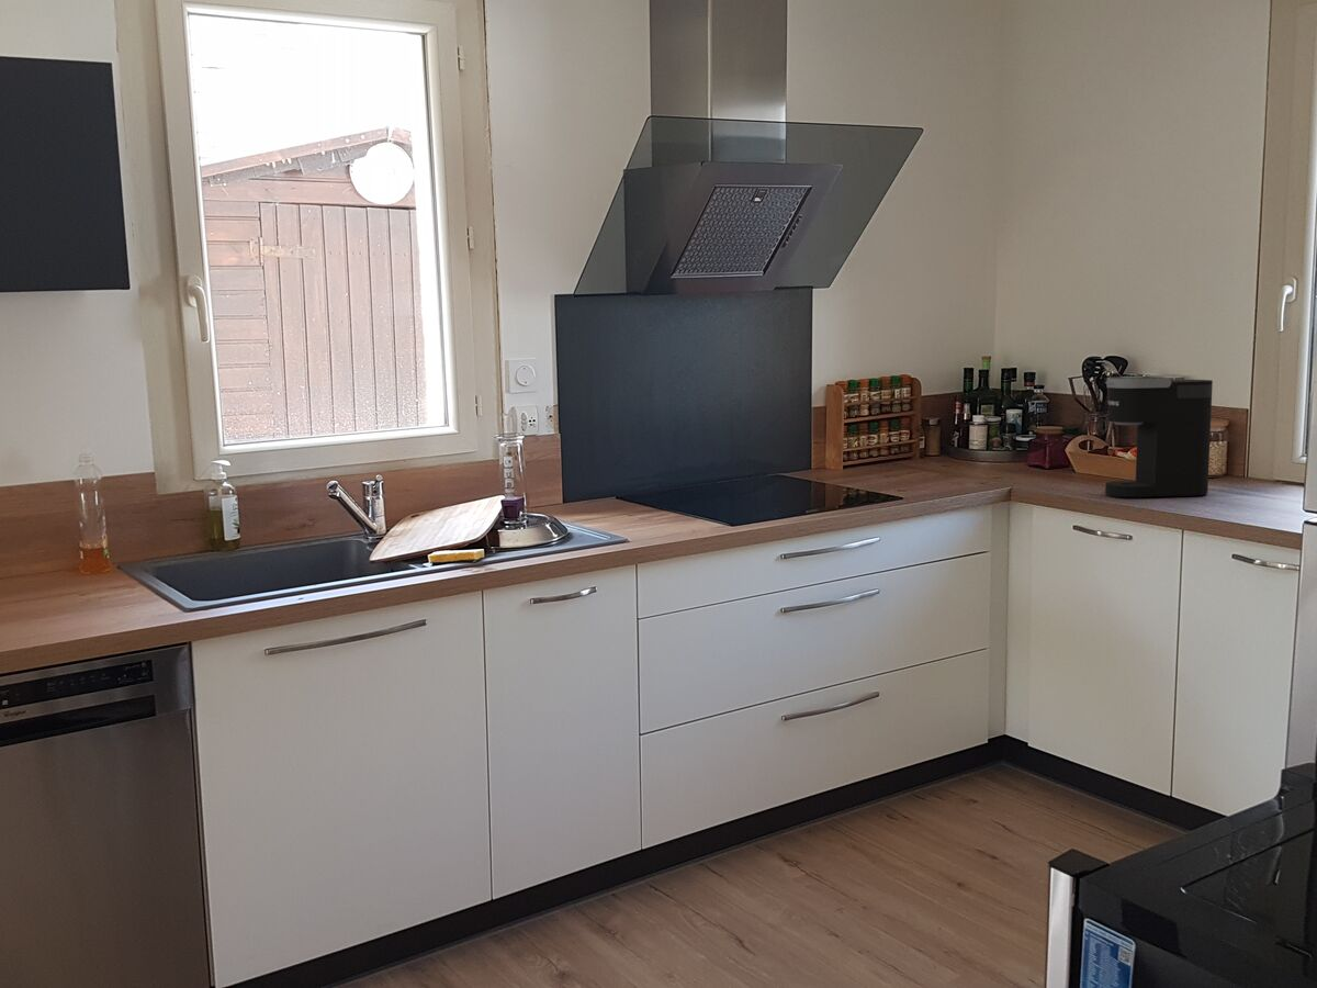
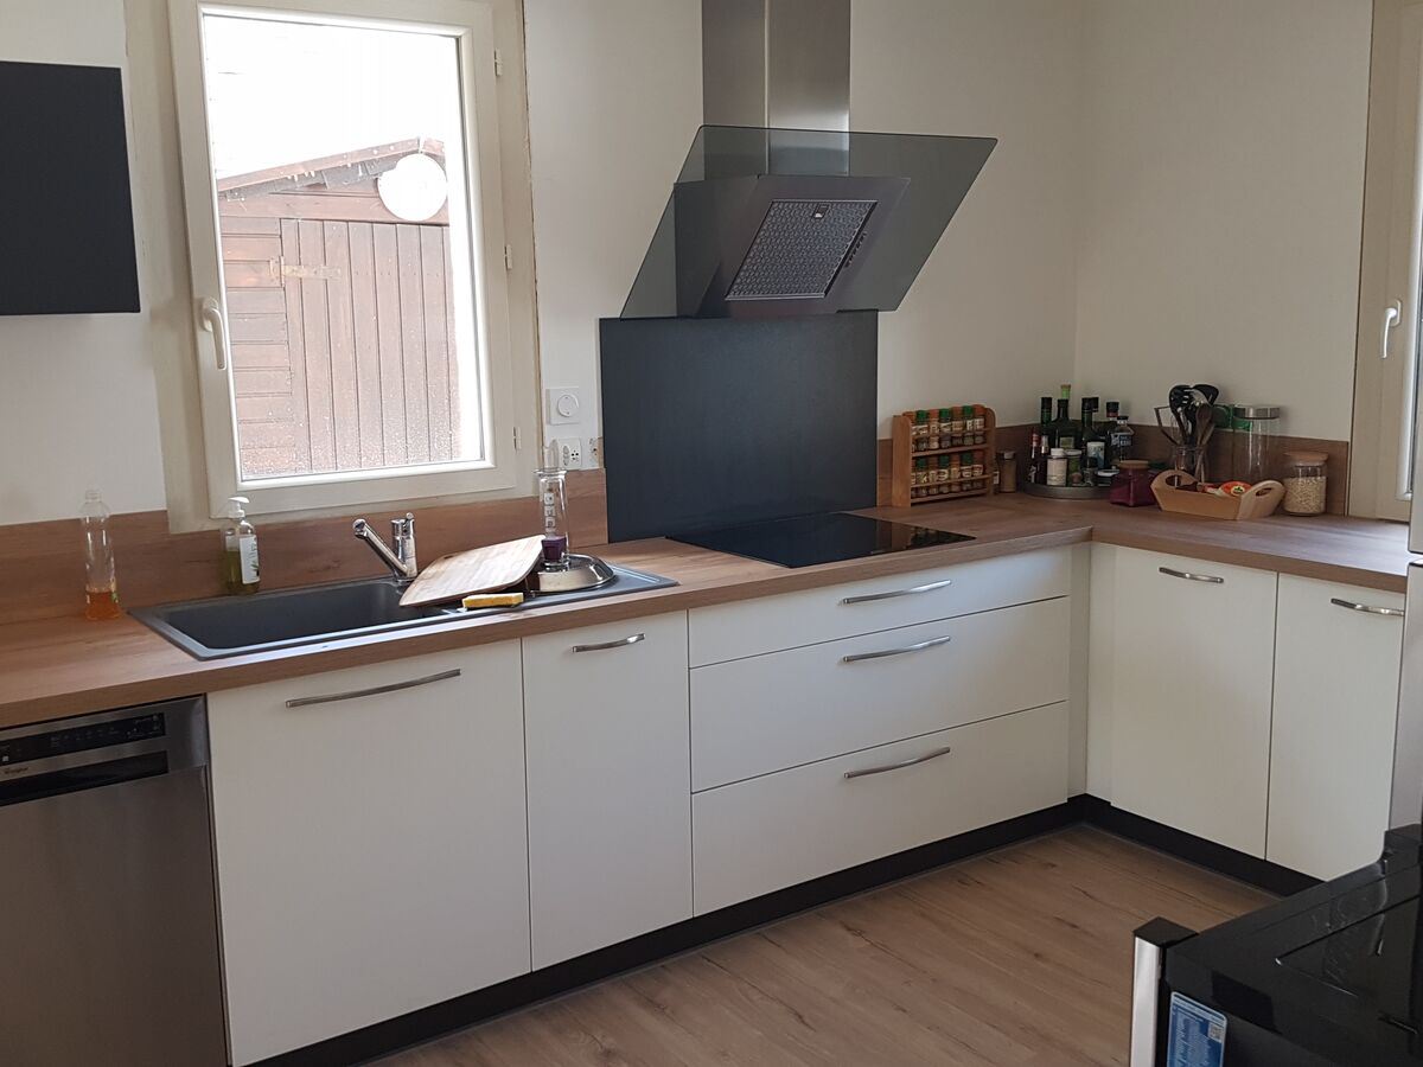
- coffee maker (1157, 435)
